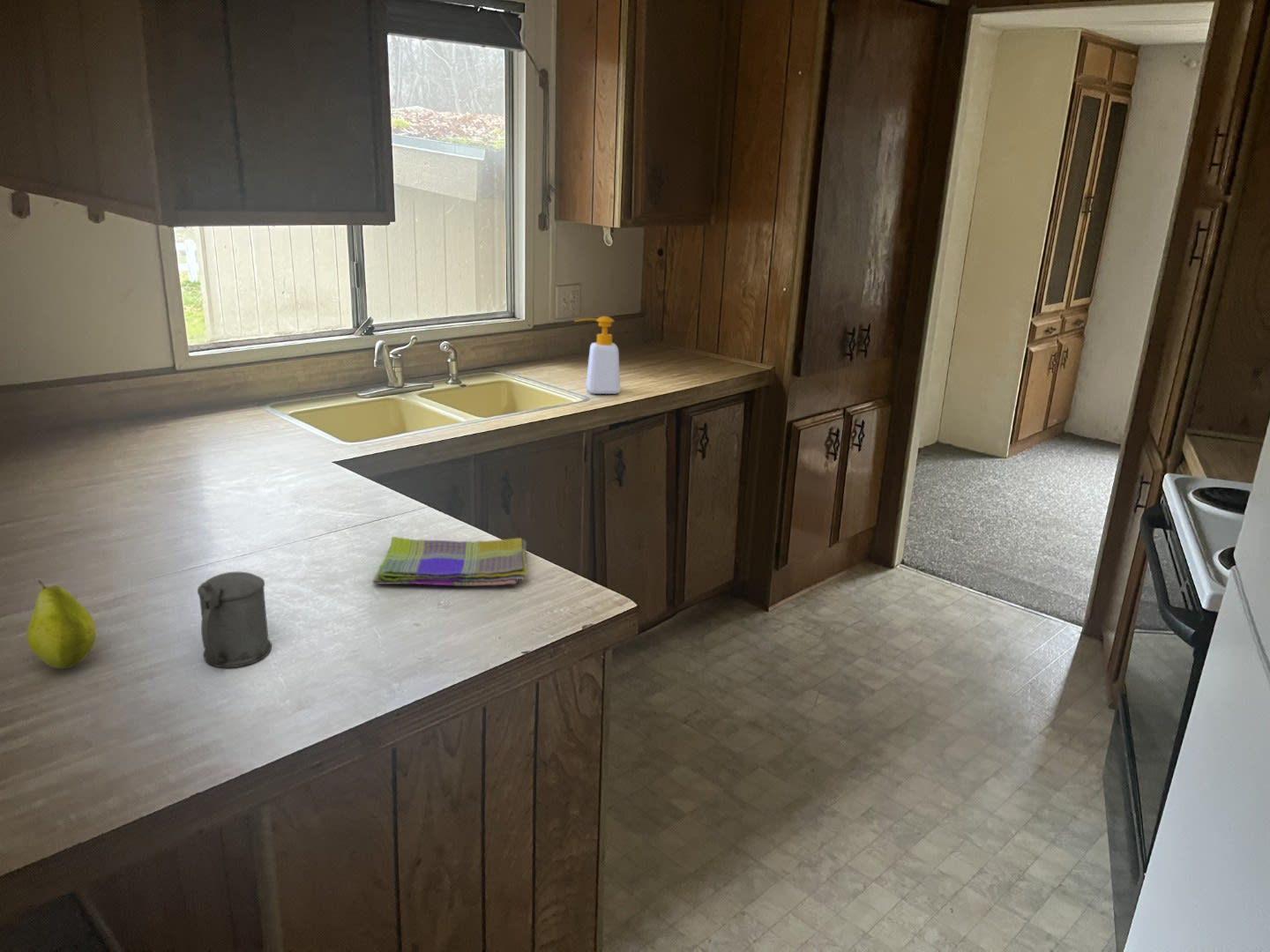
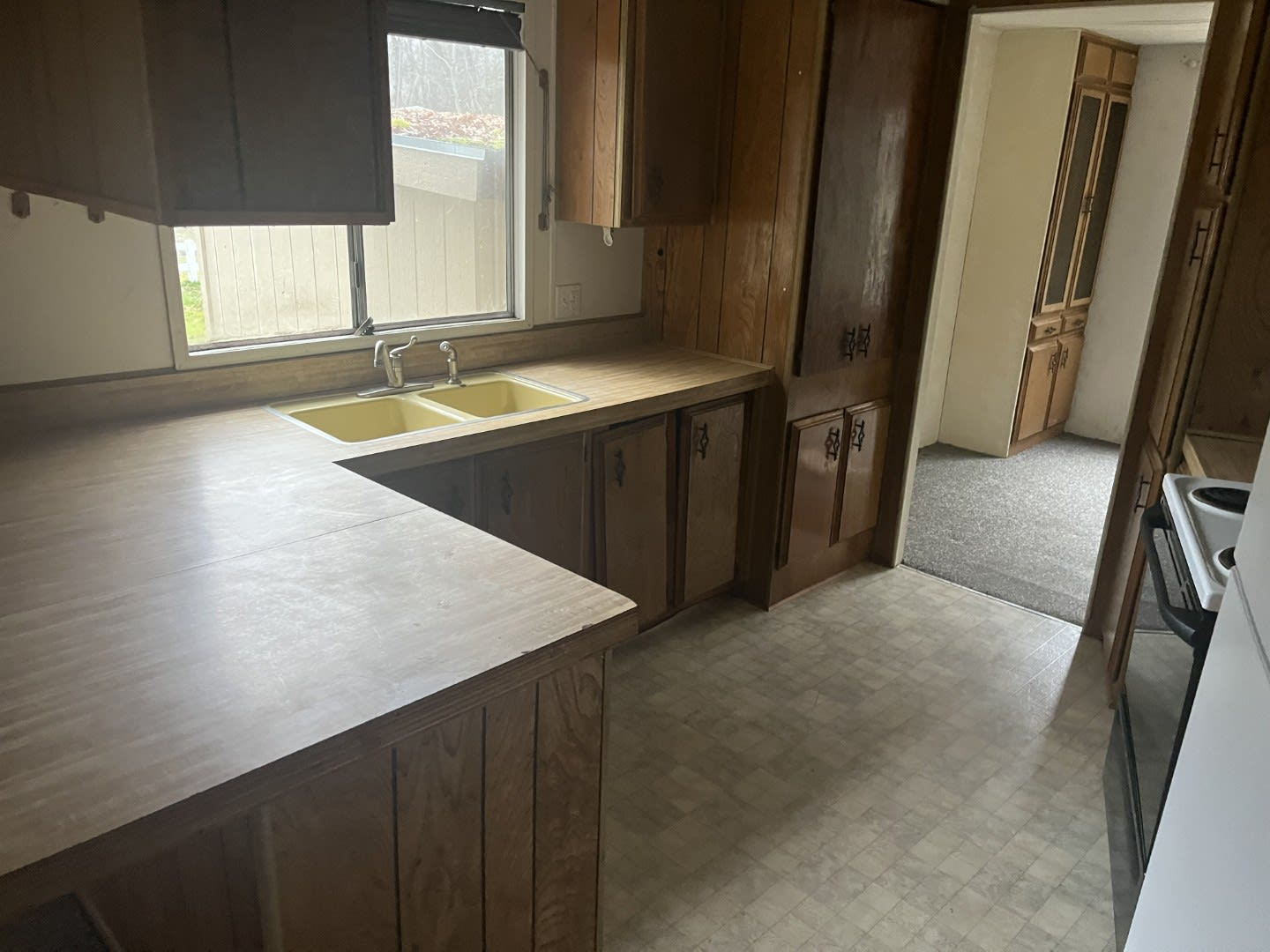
- fruit (59, 624)
- soap bottle (596, 353)
- dish towel (456, 559)
- beer stein (228, 614)
